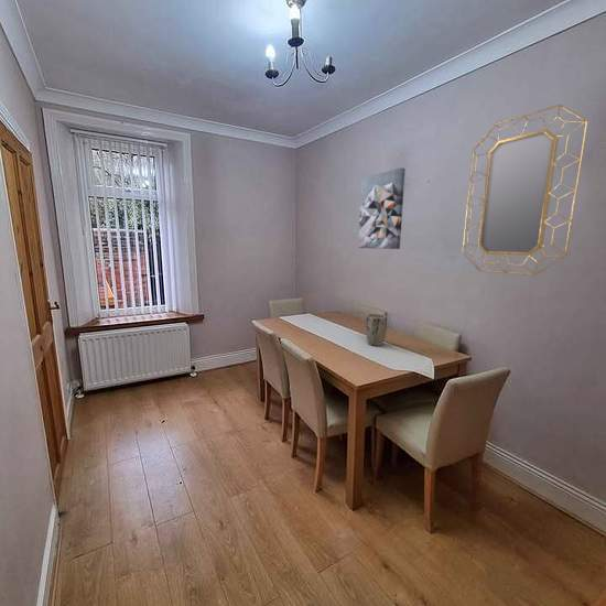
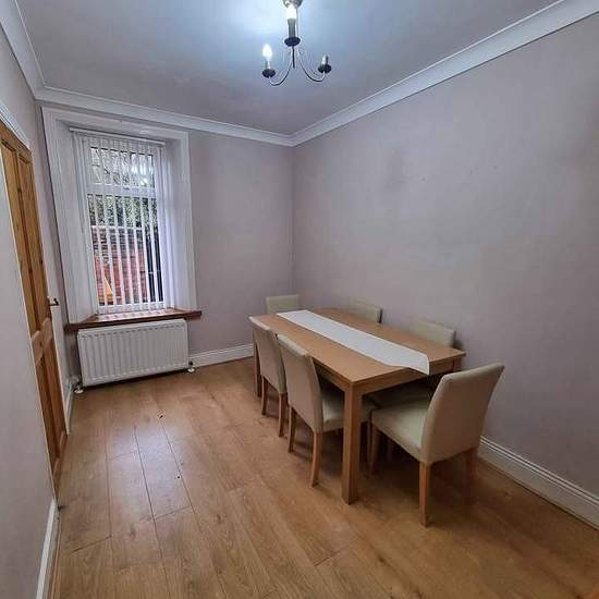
- plant pot (376, 329)
- wall art (379, 212)
- home mirror (512, 196)
